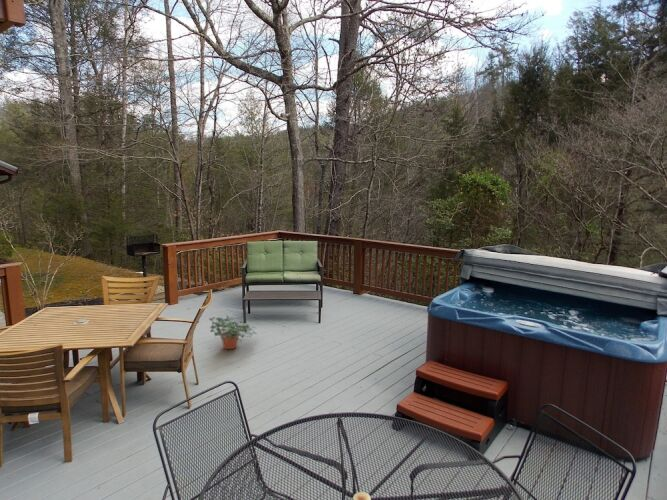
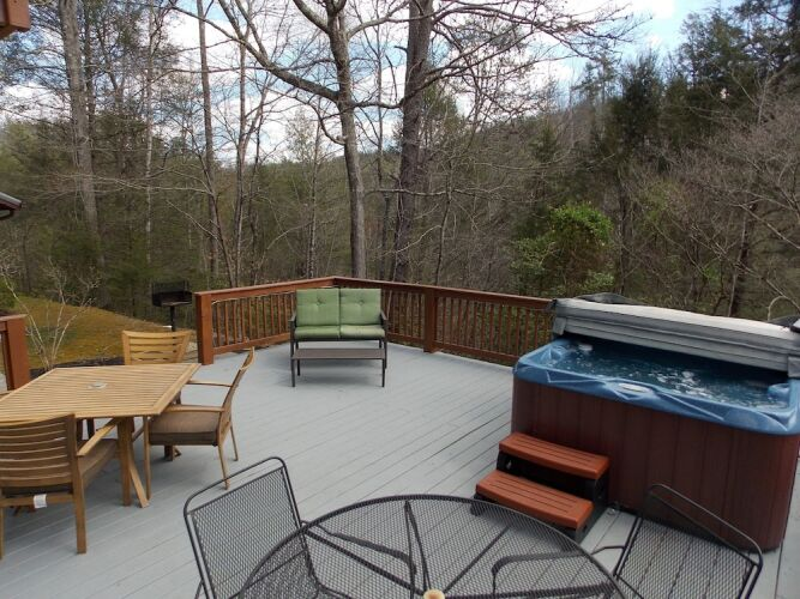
- potted plant (233, 333)
